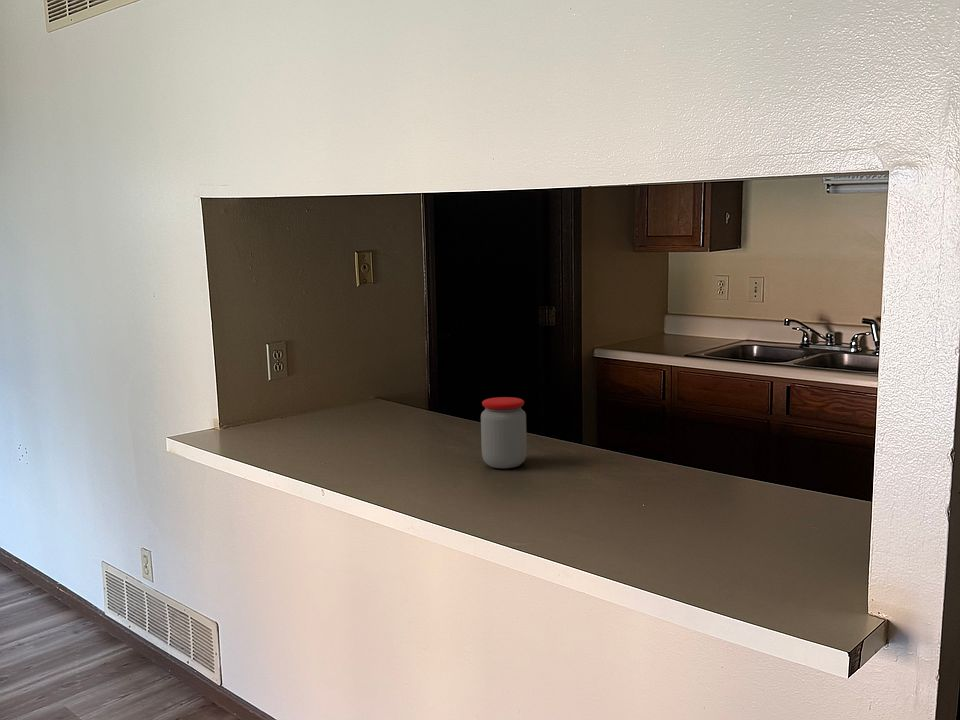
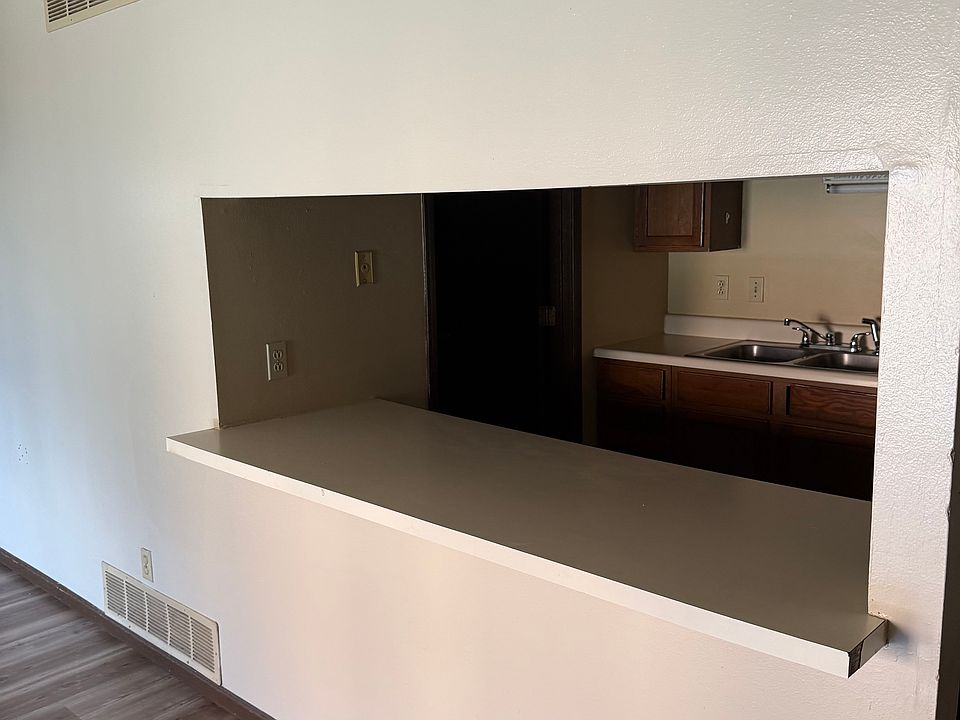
- jar (503, 432)
